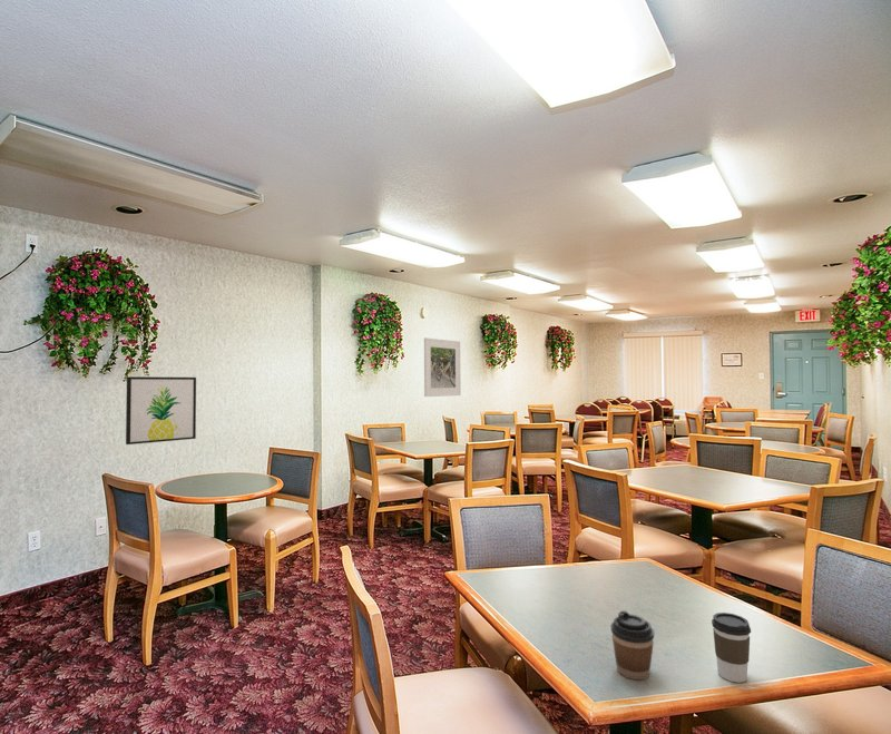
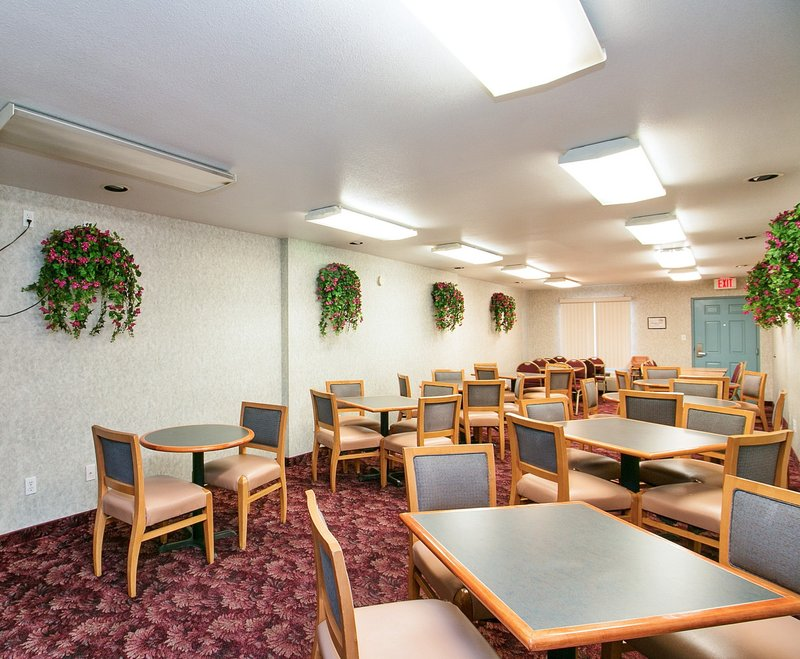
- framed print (442, 368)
- coffee cup (631, 643)
- wall art (163, 409)
- coffee cup (731, 647)
